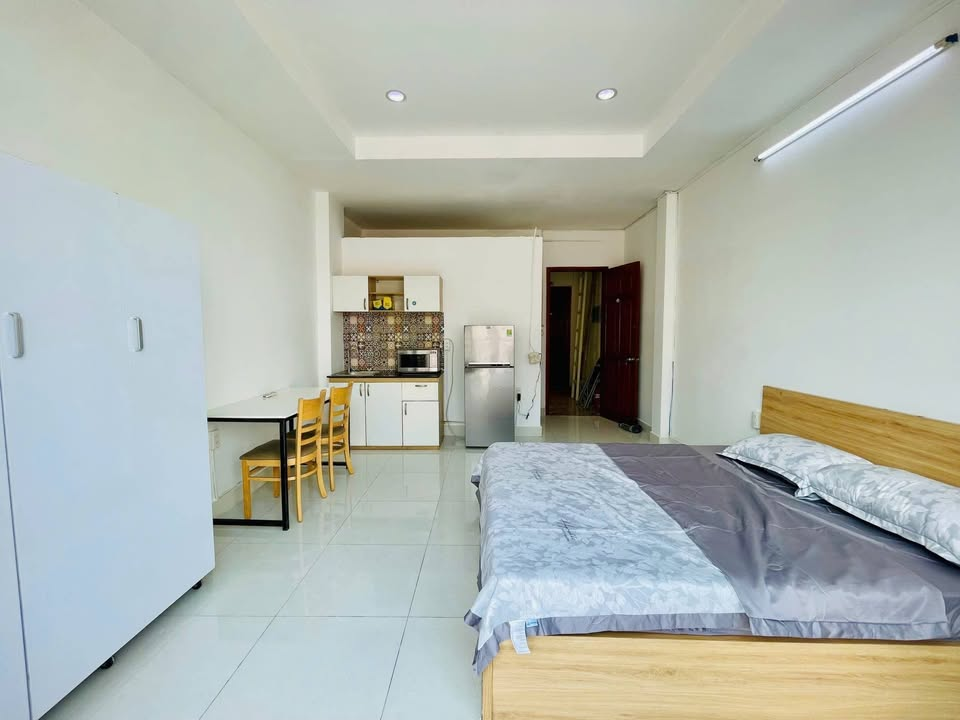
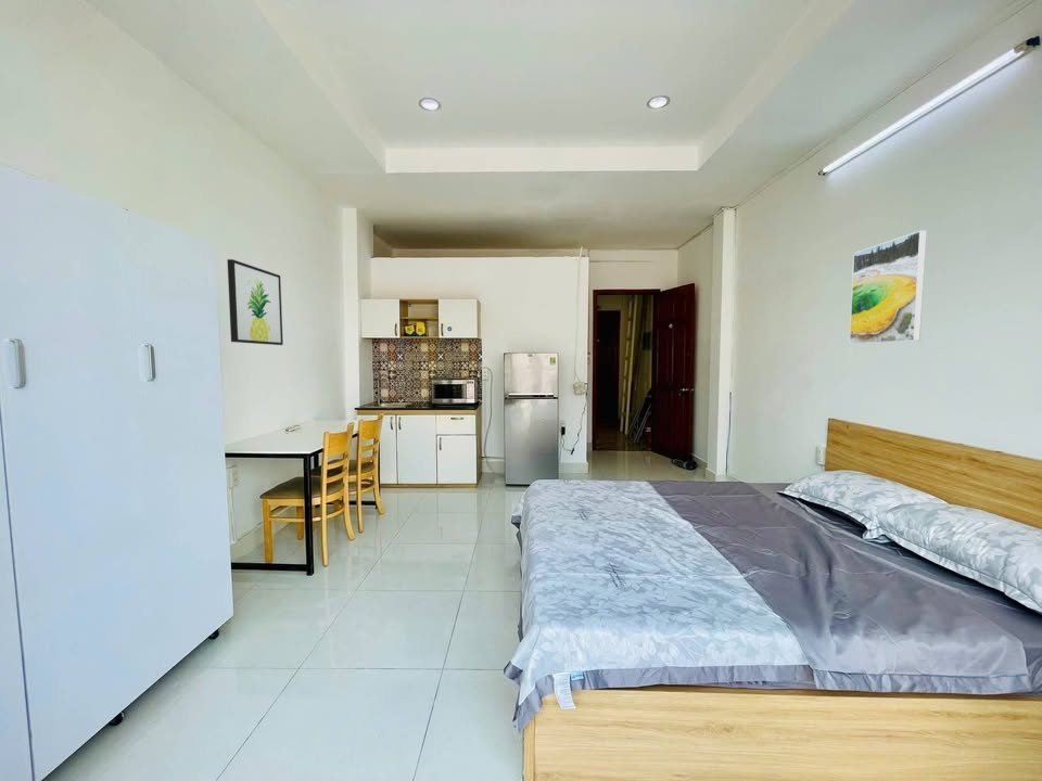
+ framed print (884, 293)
+ wall art (257, 306)
